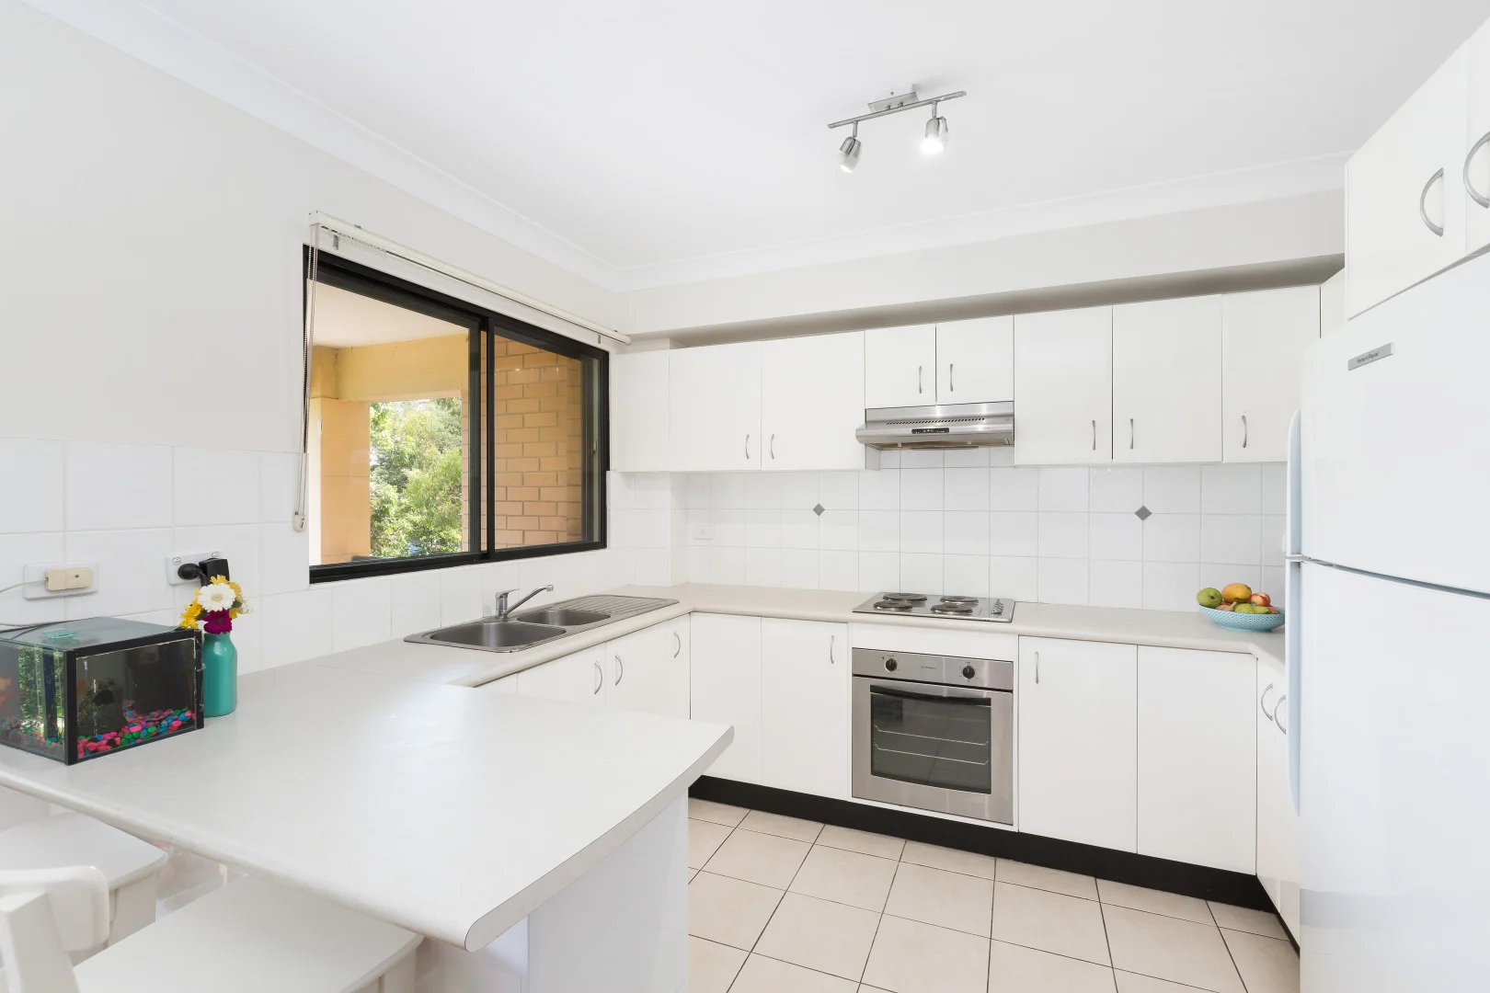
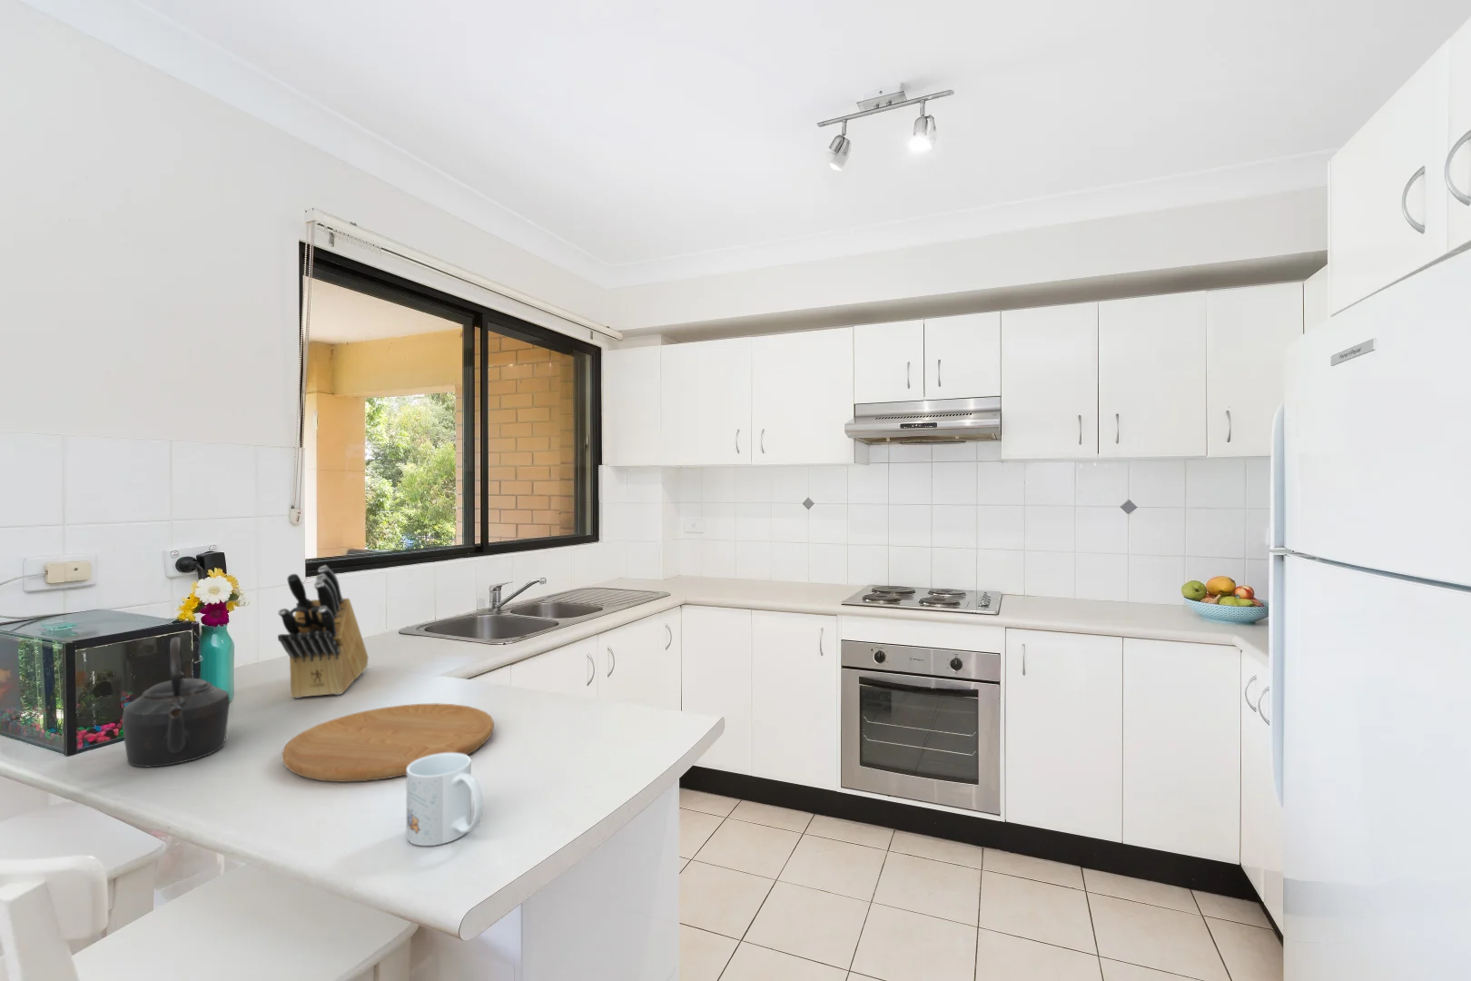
+ knife block (326, 624)
+ cutting board (394, 738)
+ kettle (177, 701)
+ mug (449, 799)
